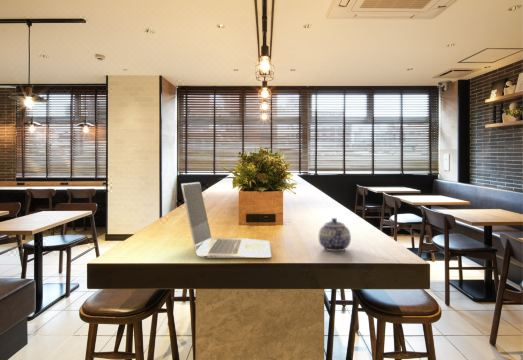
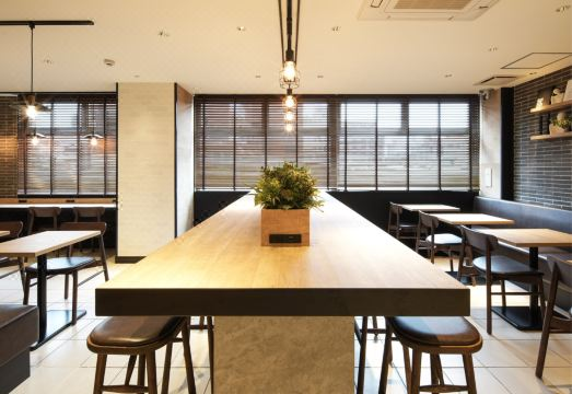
- laptop (230, 238)
- teapot (334, 233)
